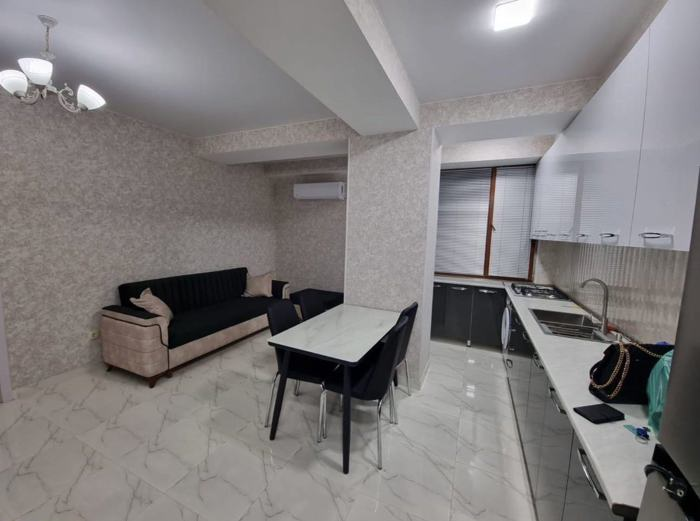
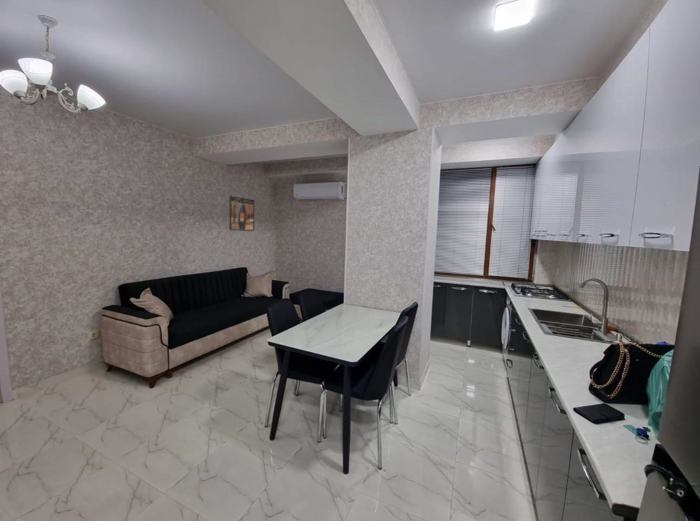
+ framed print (242, 214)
